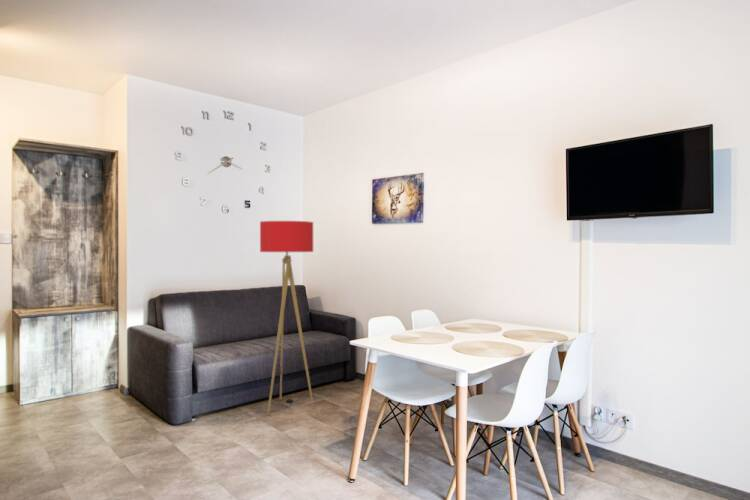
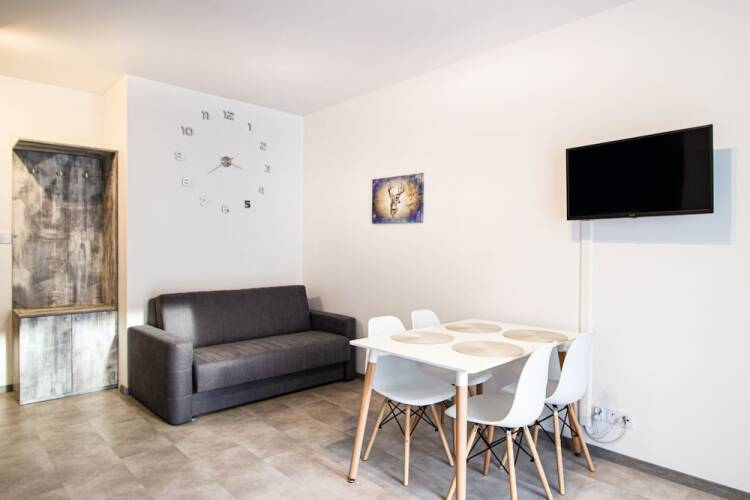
- floor lamp (287, 316)
